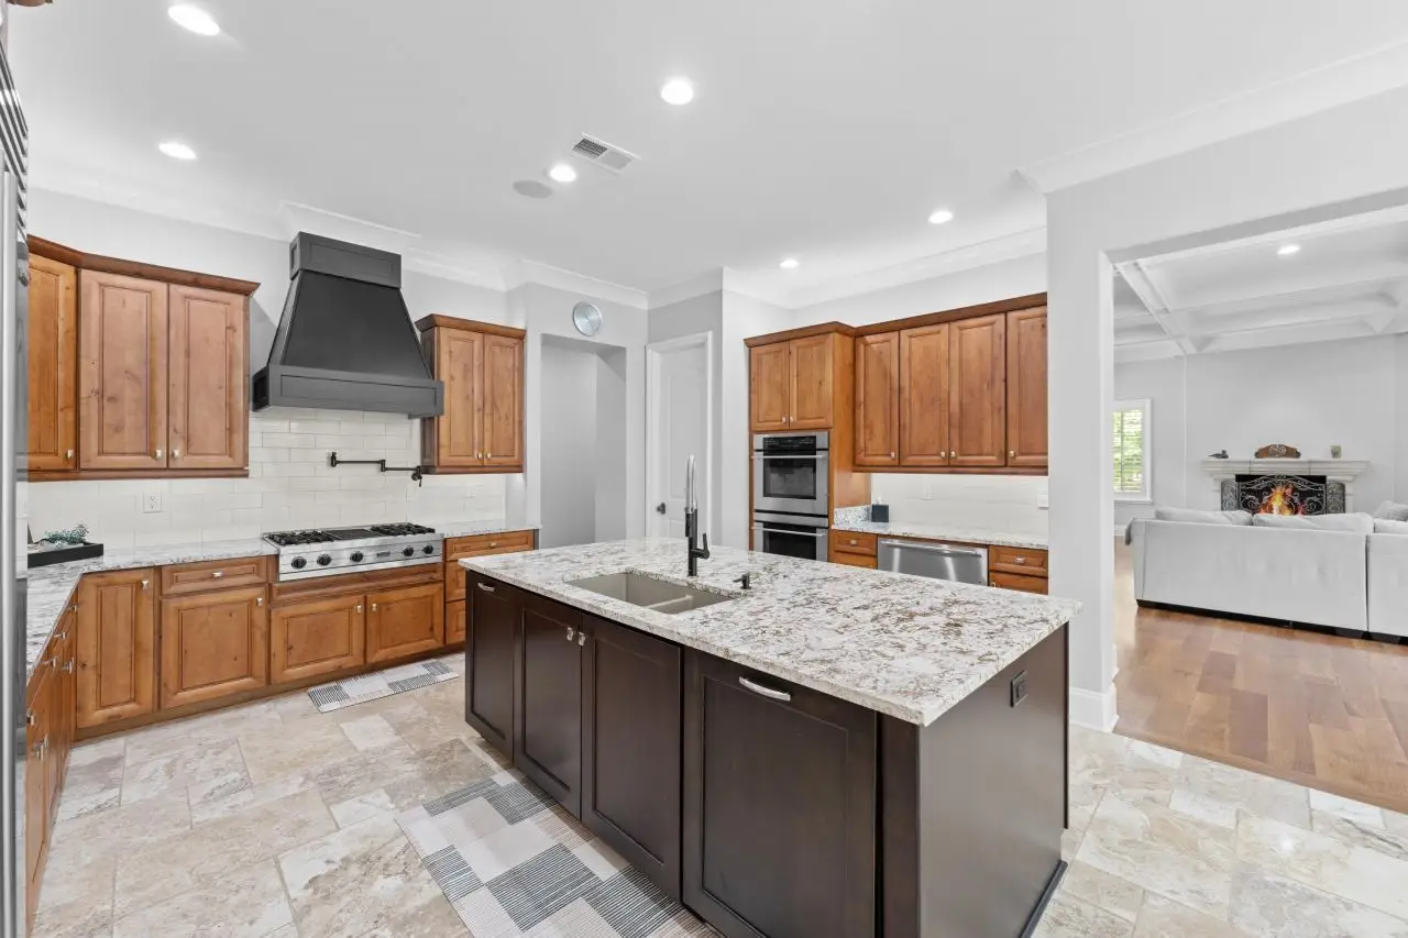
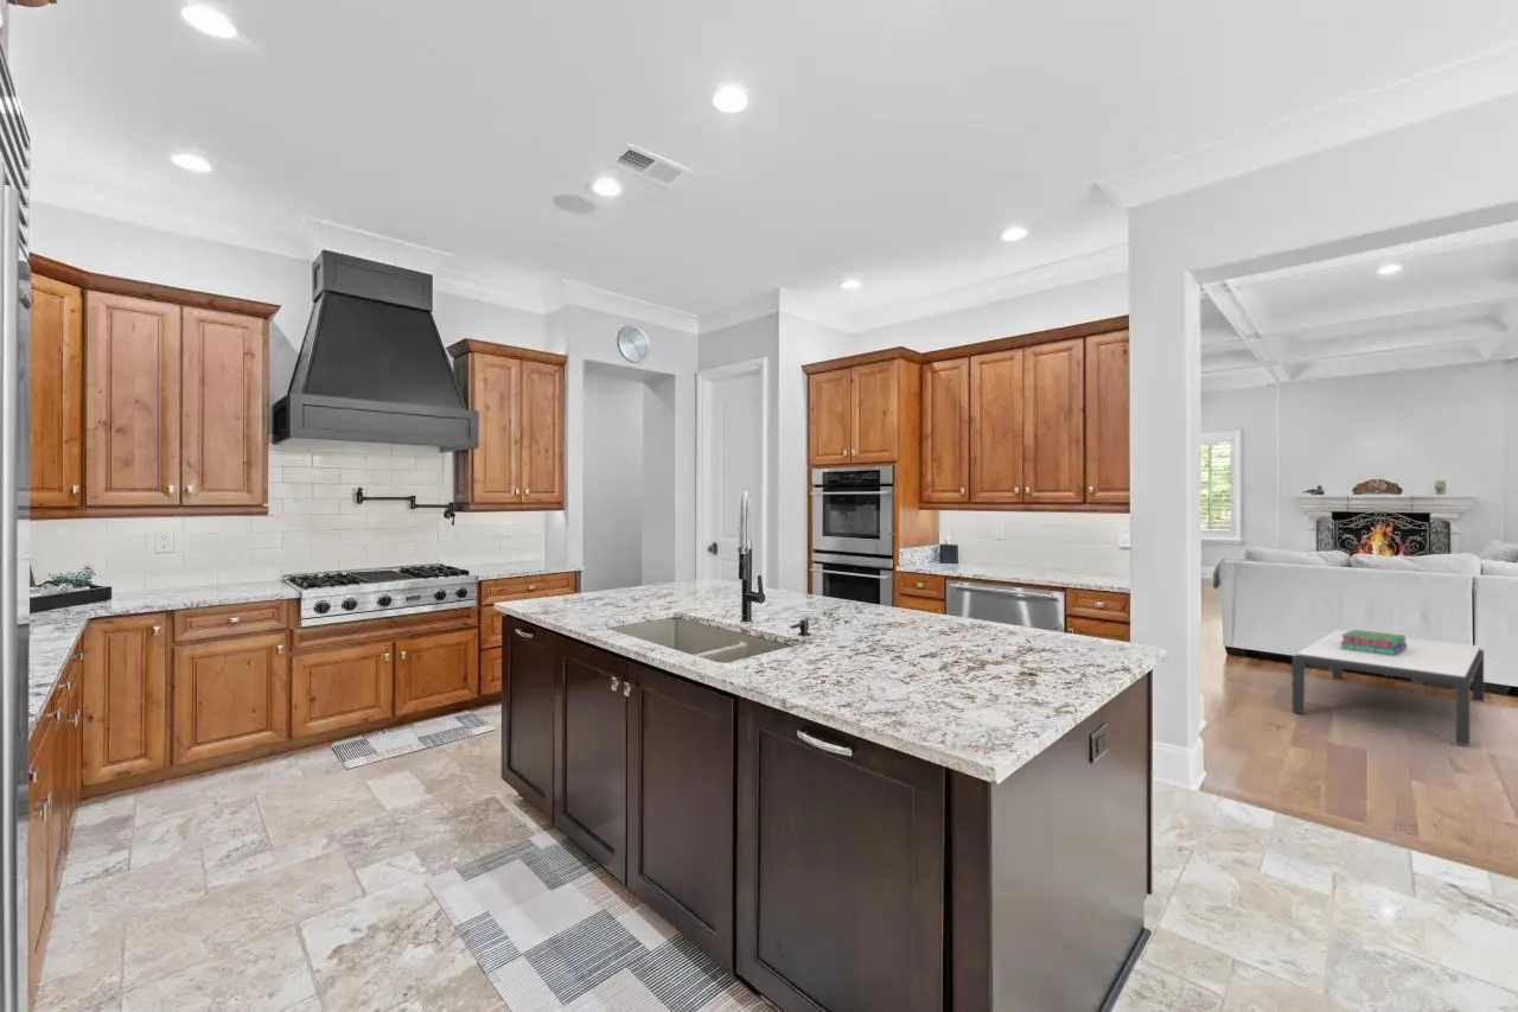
+ stack of books (1372, 641)
+ coffee table (1391, 675)
